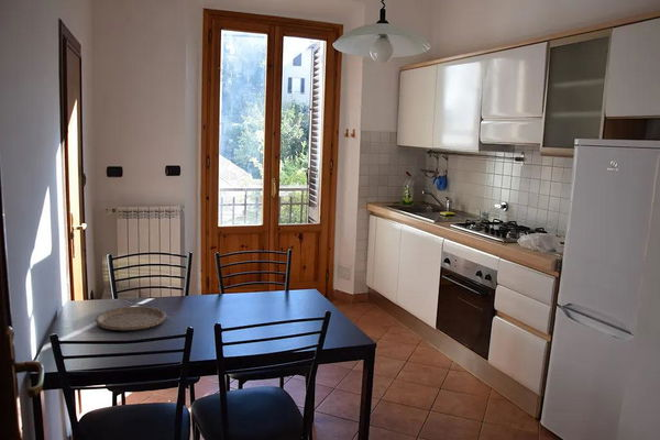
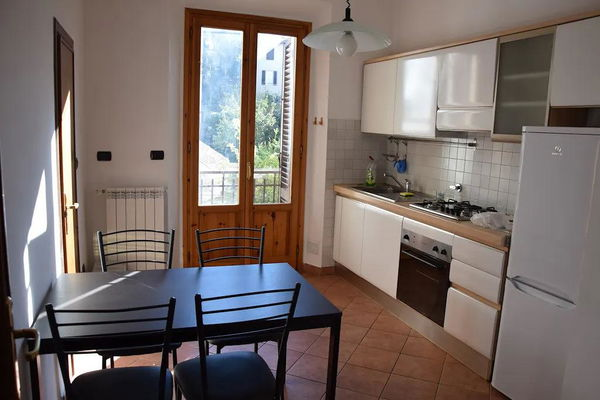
- plate (131, 318)
